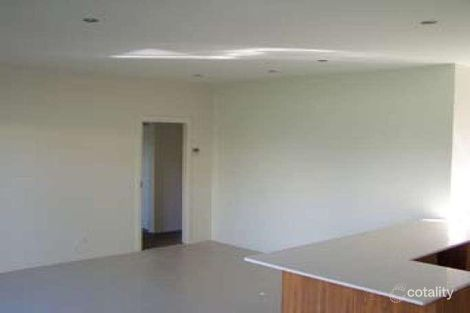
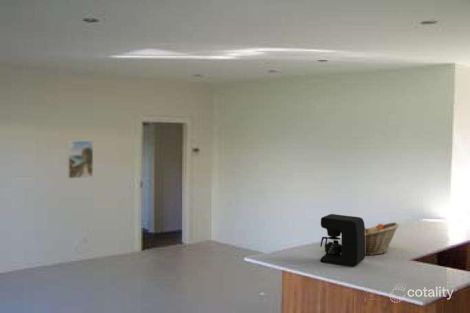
+ fruit basket (369, 236)
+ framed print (80, 159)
+ coffee maker (339, 239)
